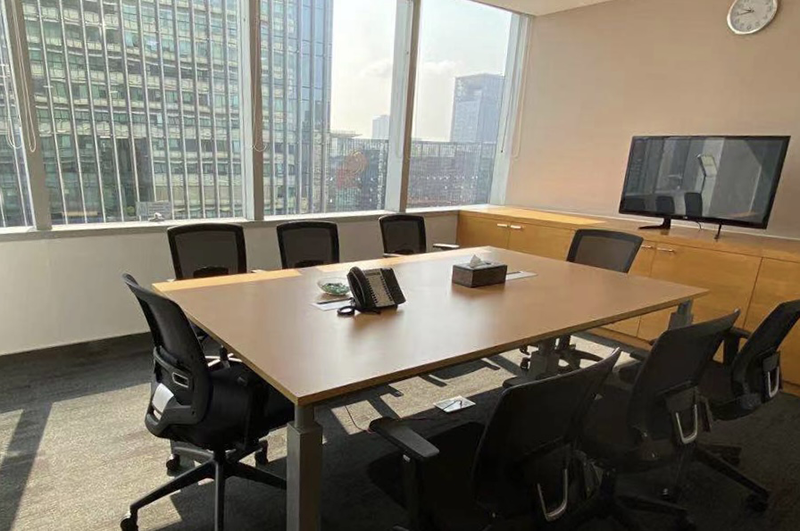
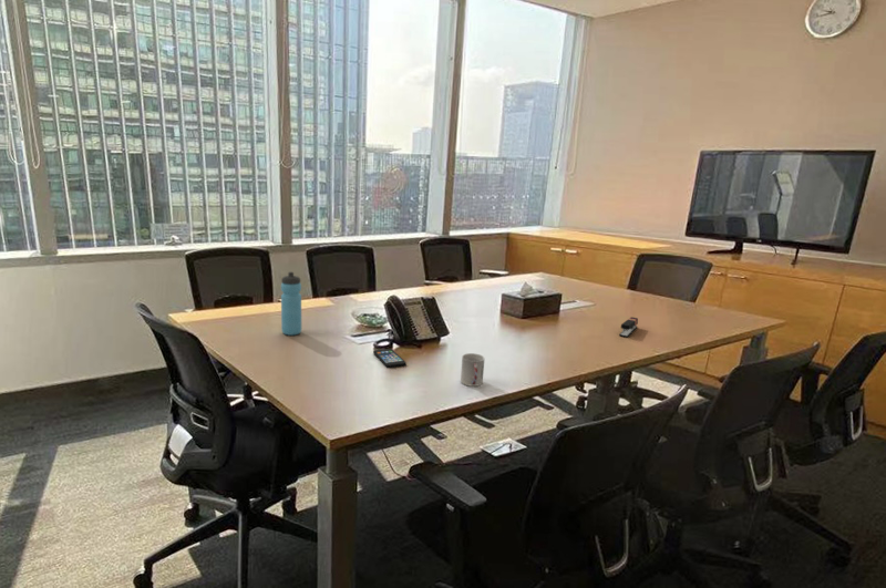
+ stapler (629, 326)
+ cup (473, 371)
+ smartphone (389, 358)
+ water bottle (291, 302)
